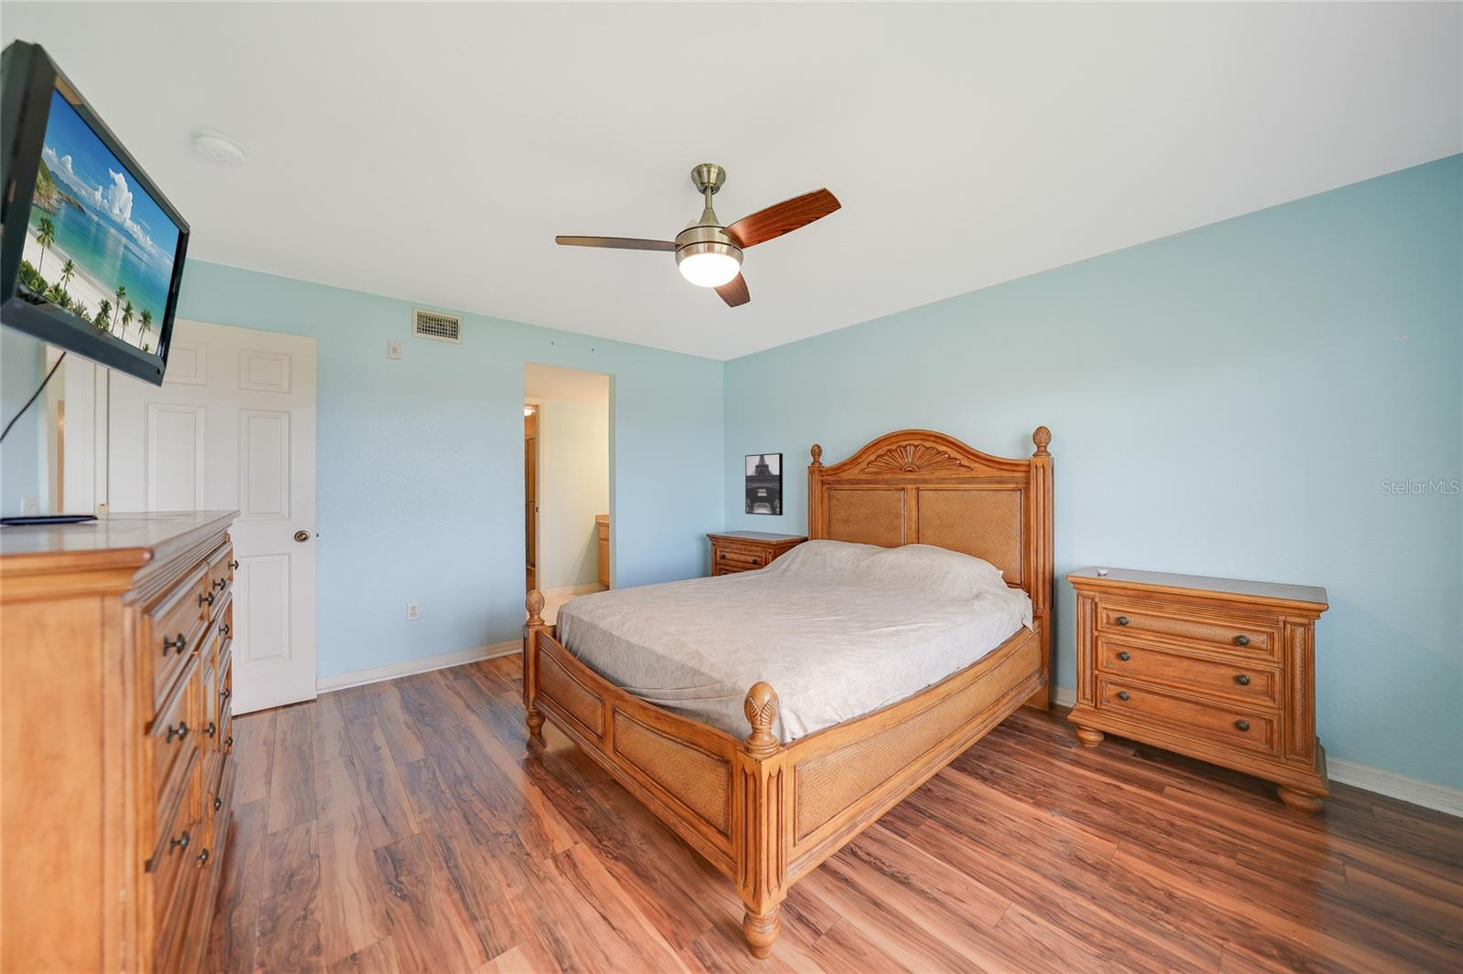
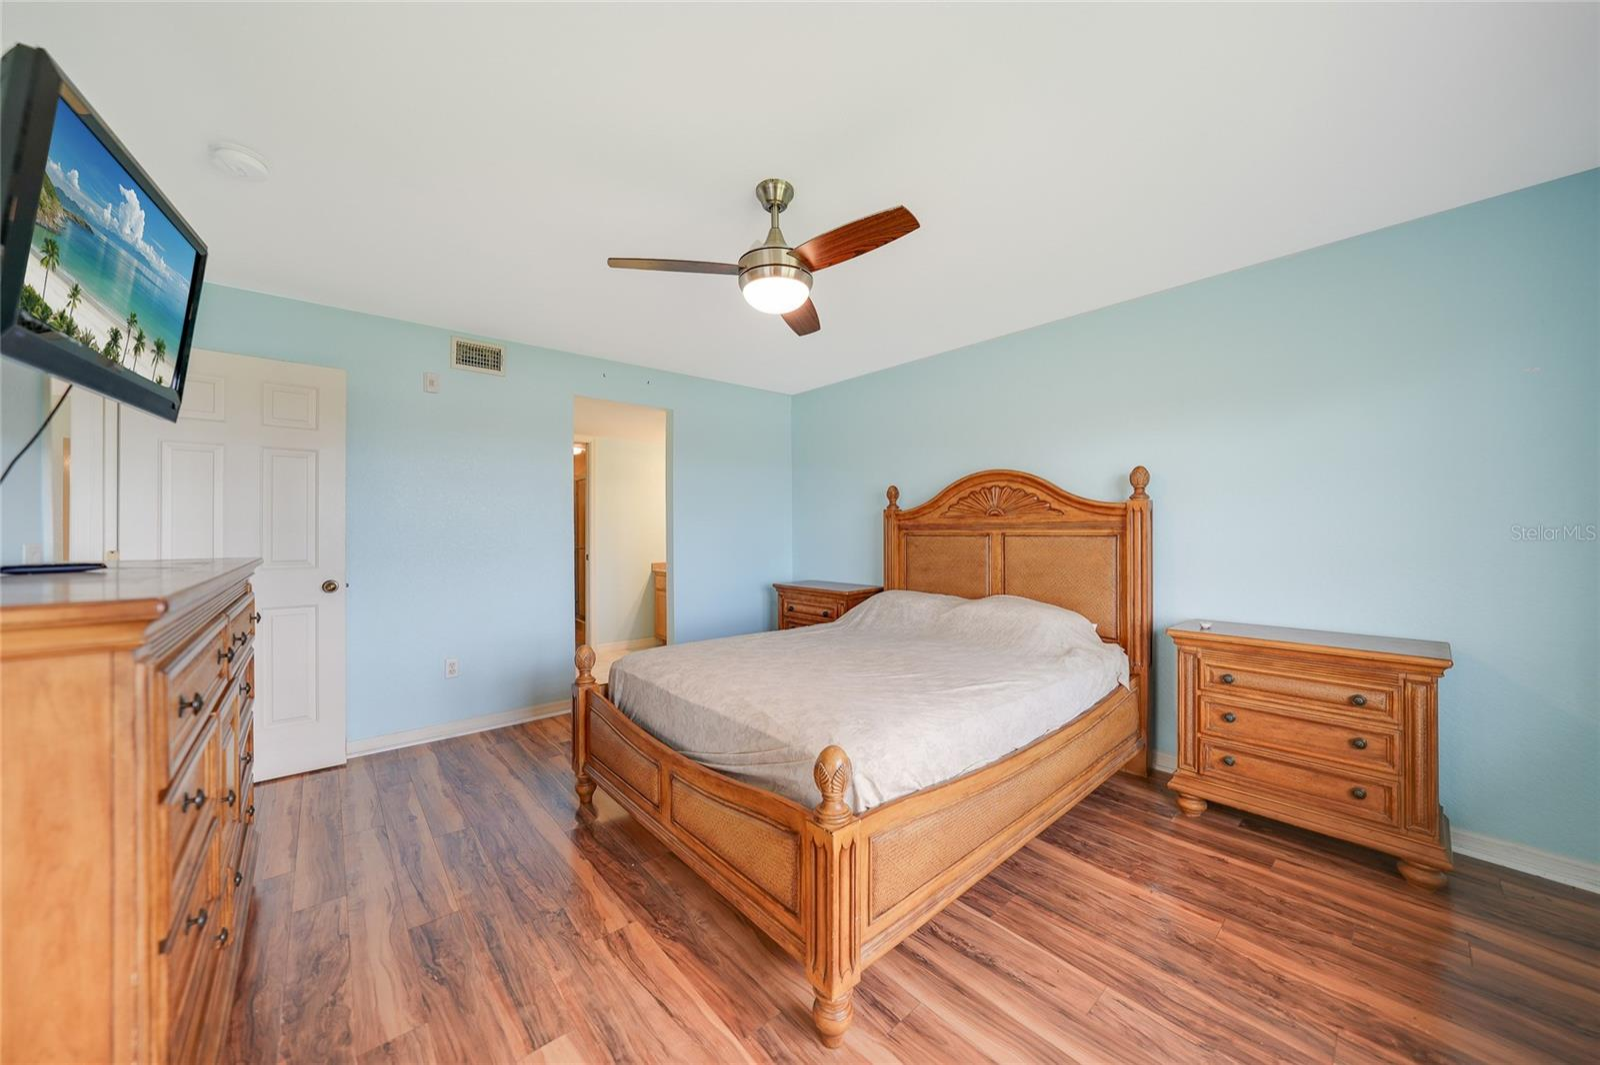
- wall art (763, 484)
